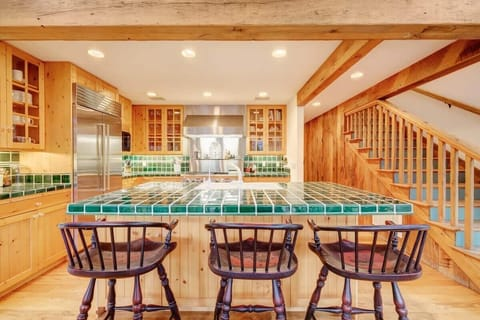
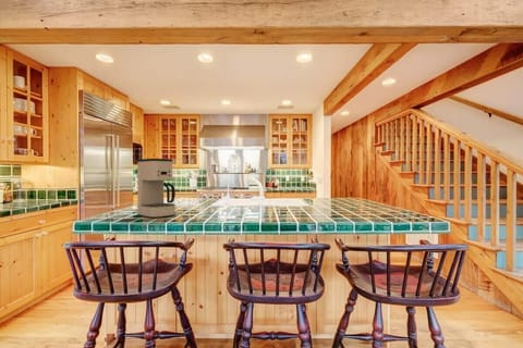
+ coffee maker (159, 187)
